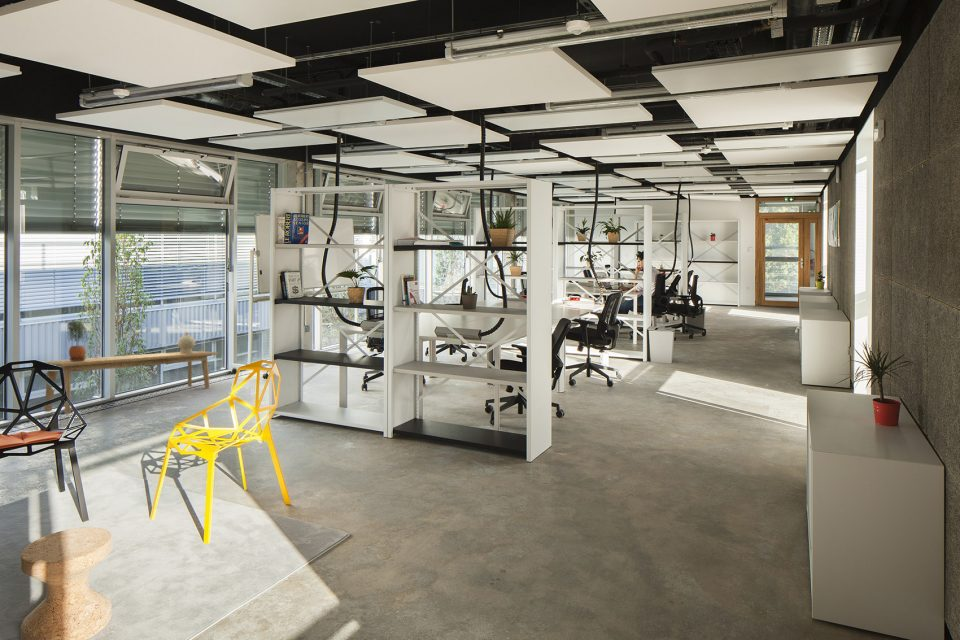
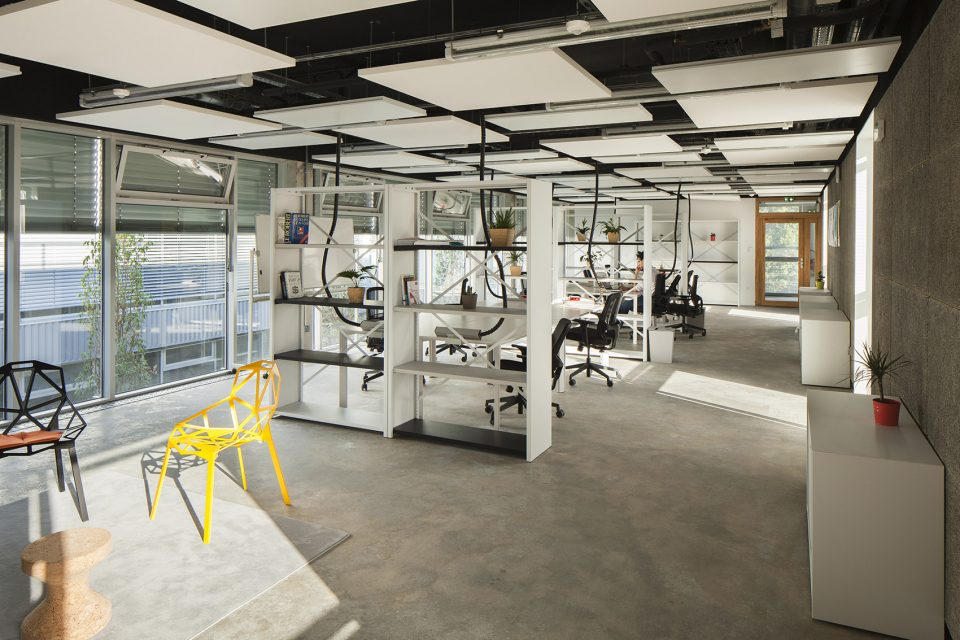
- bench (133, 366)
- potted plant (78, 340)
- ceramic vessel (186, 342)
